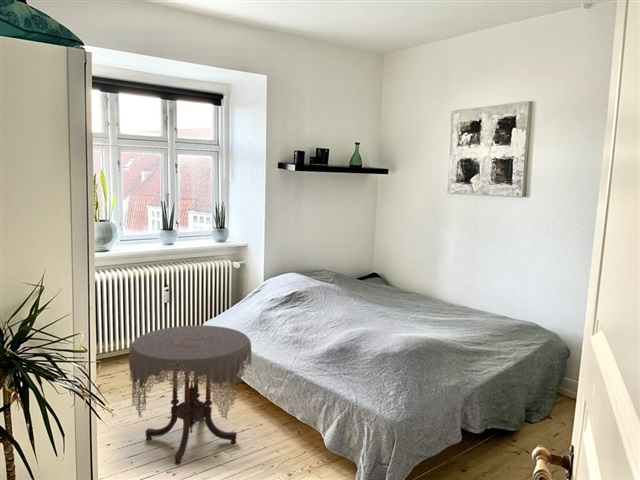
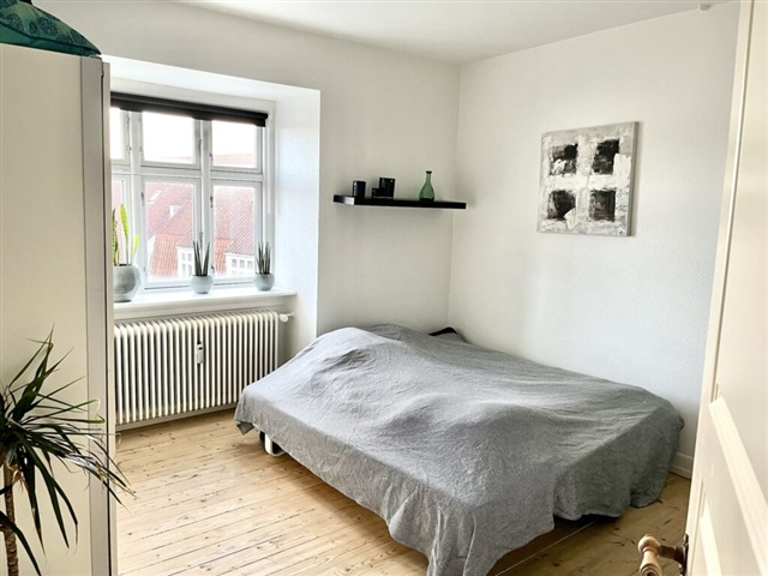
- side table (191, 390)
